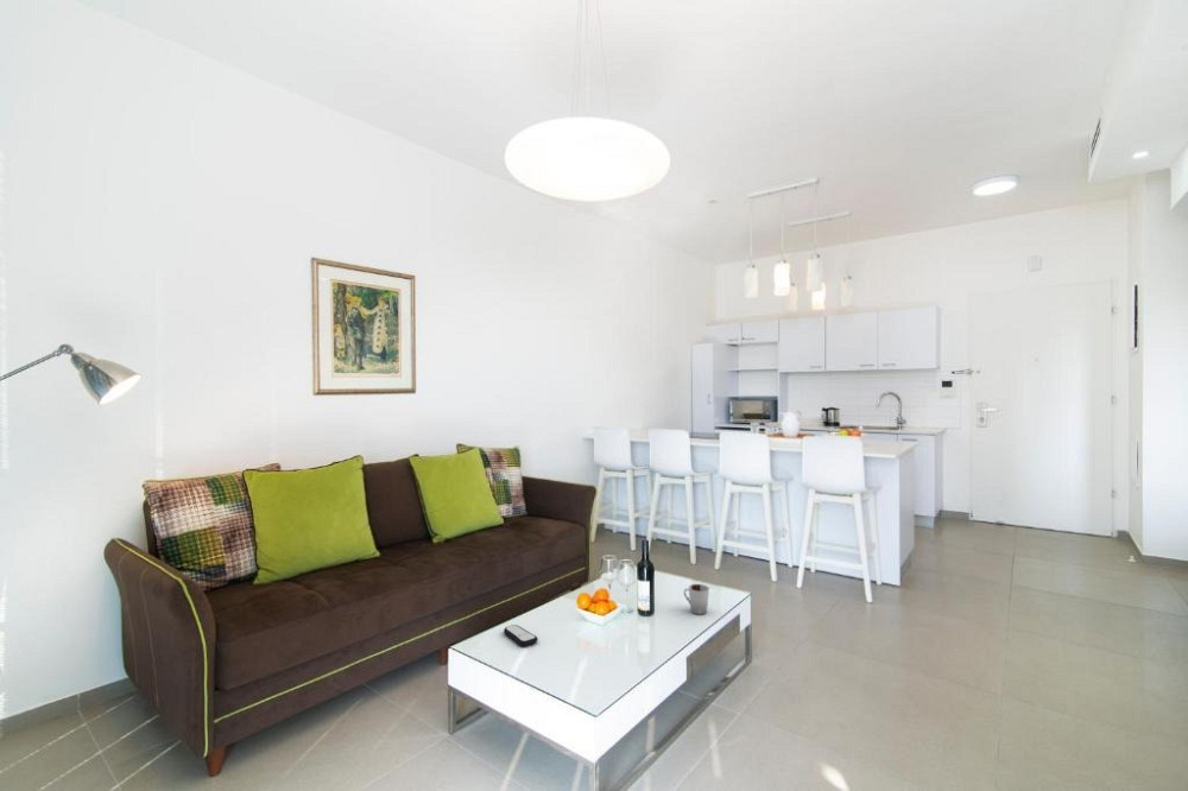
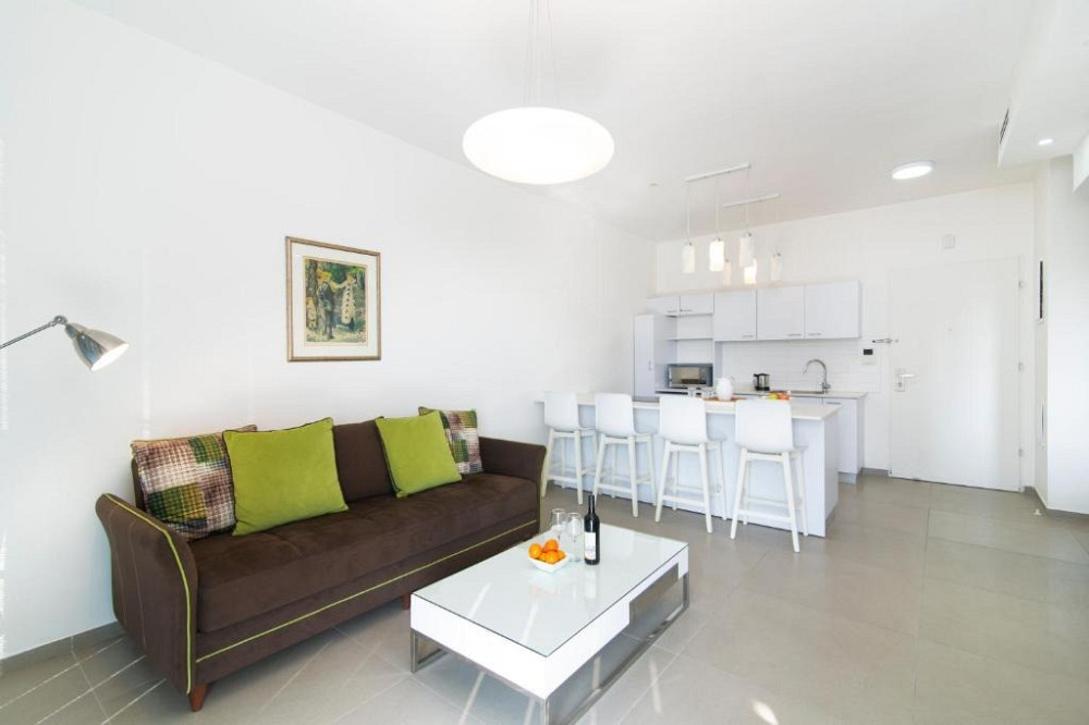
- remote control (519, 634)
- cup (695, 597)
